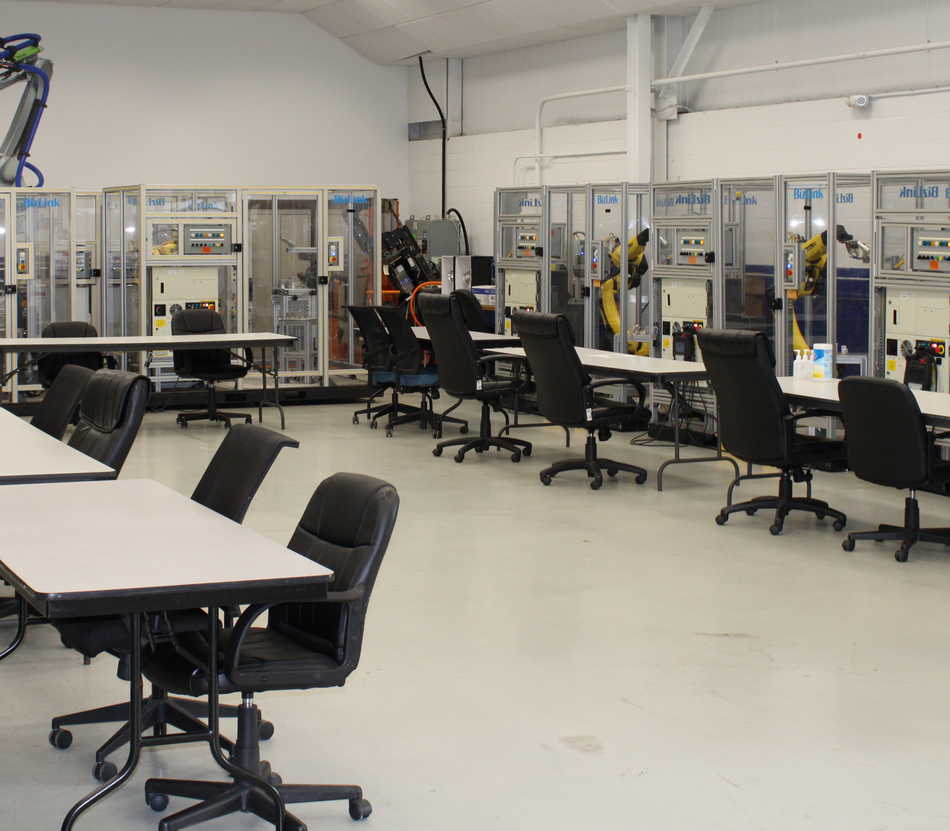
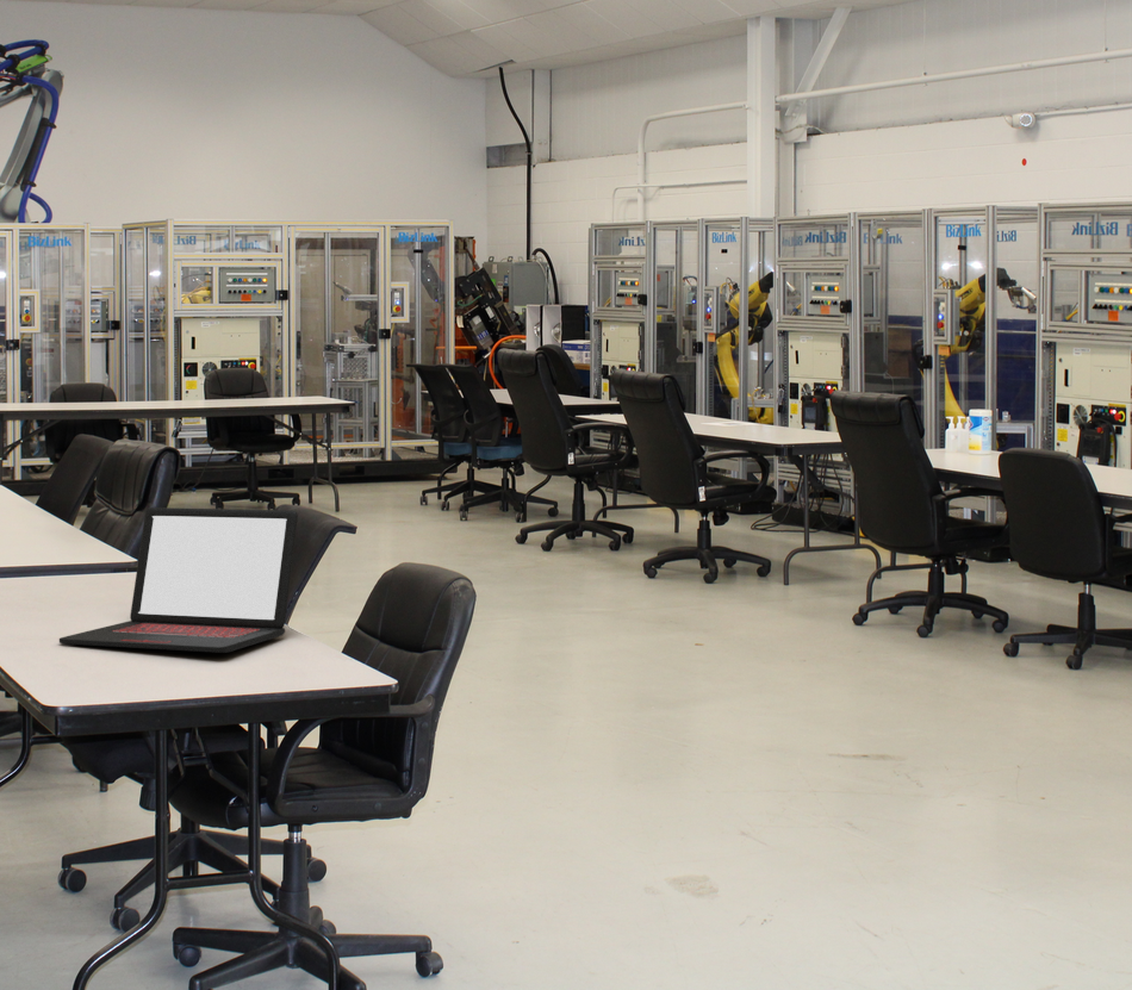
+ laptop (181, 575)
